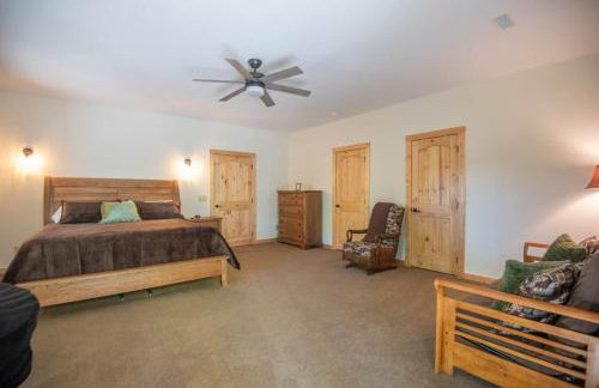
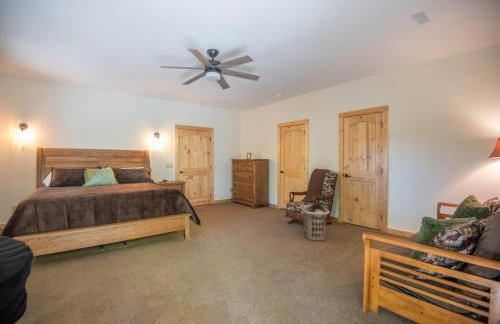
+ clothes hamper (314, 219)
